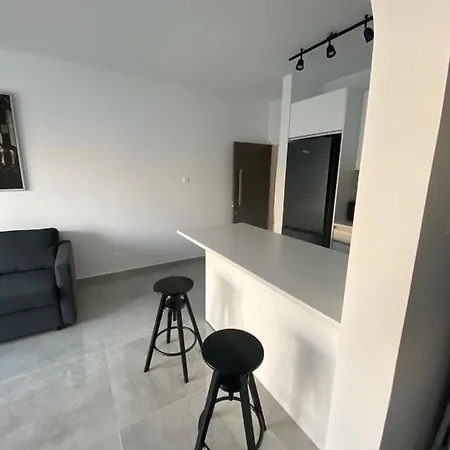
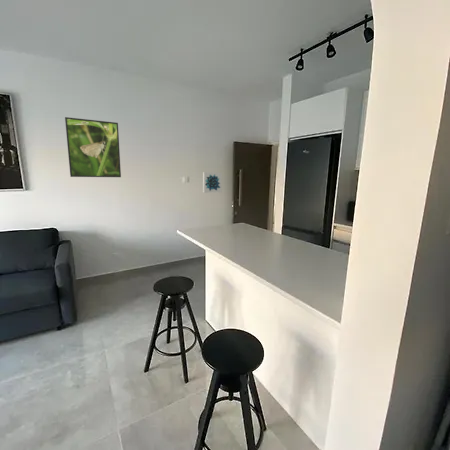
+ wall art (212, 182)
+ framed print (94, 149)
